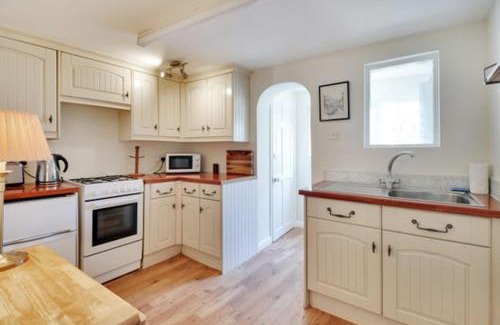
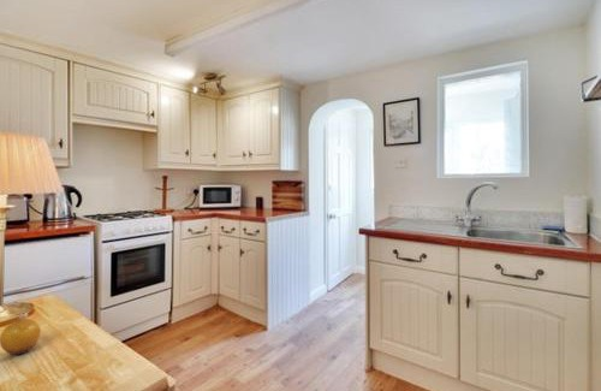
+ fruit (20, 336)
